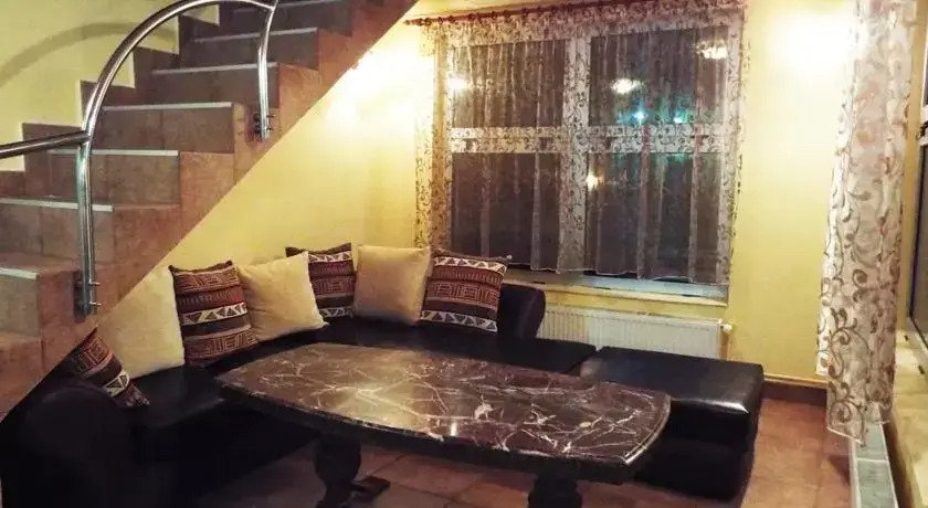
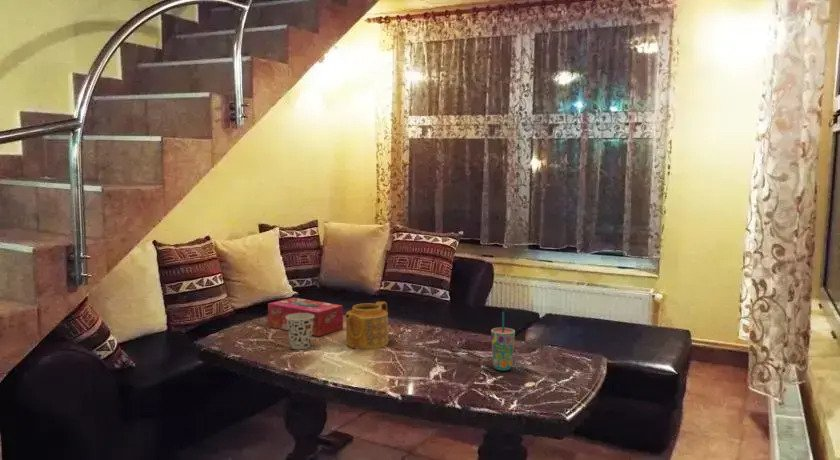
+ teapot (366, 325)
+ tissue box (305, 312)
+ cup (300, 331)
+ cup (502, 340)
